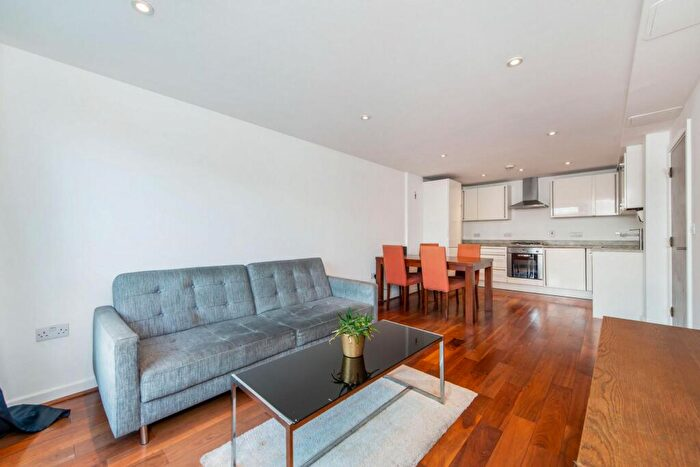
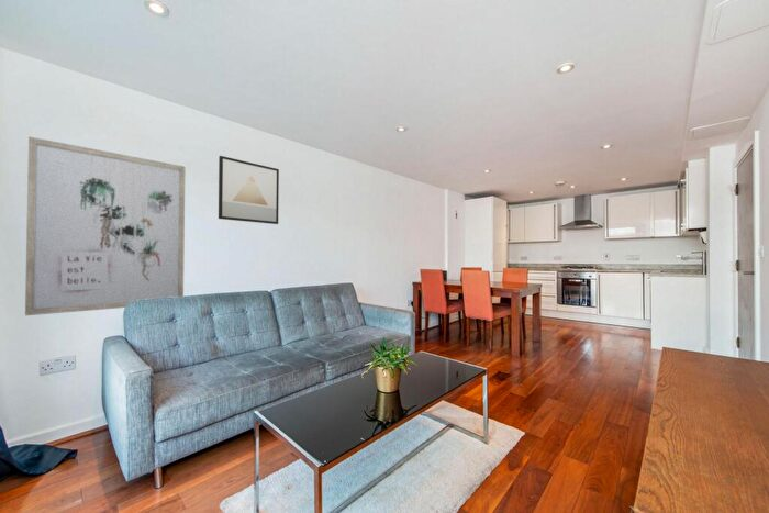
+ wall art (115, 231)
+ wall art (250, 192)
